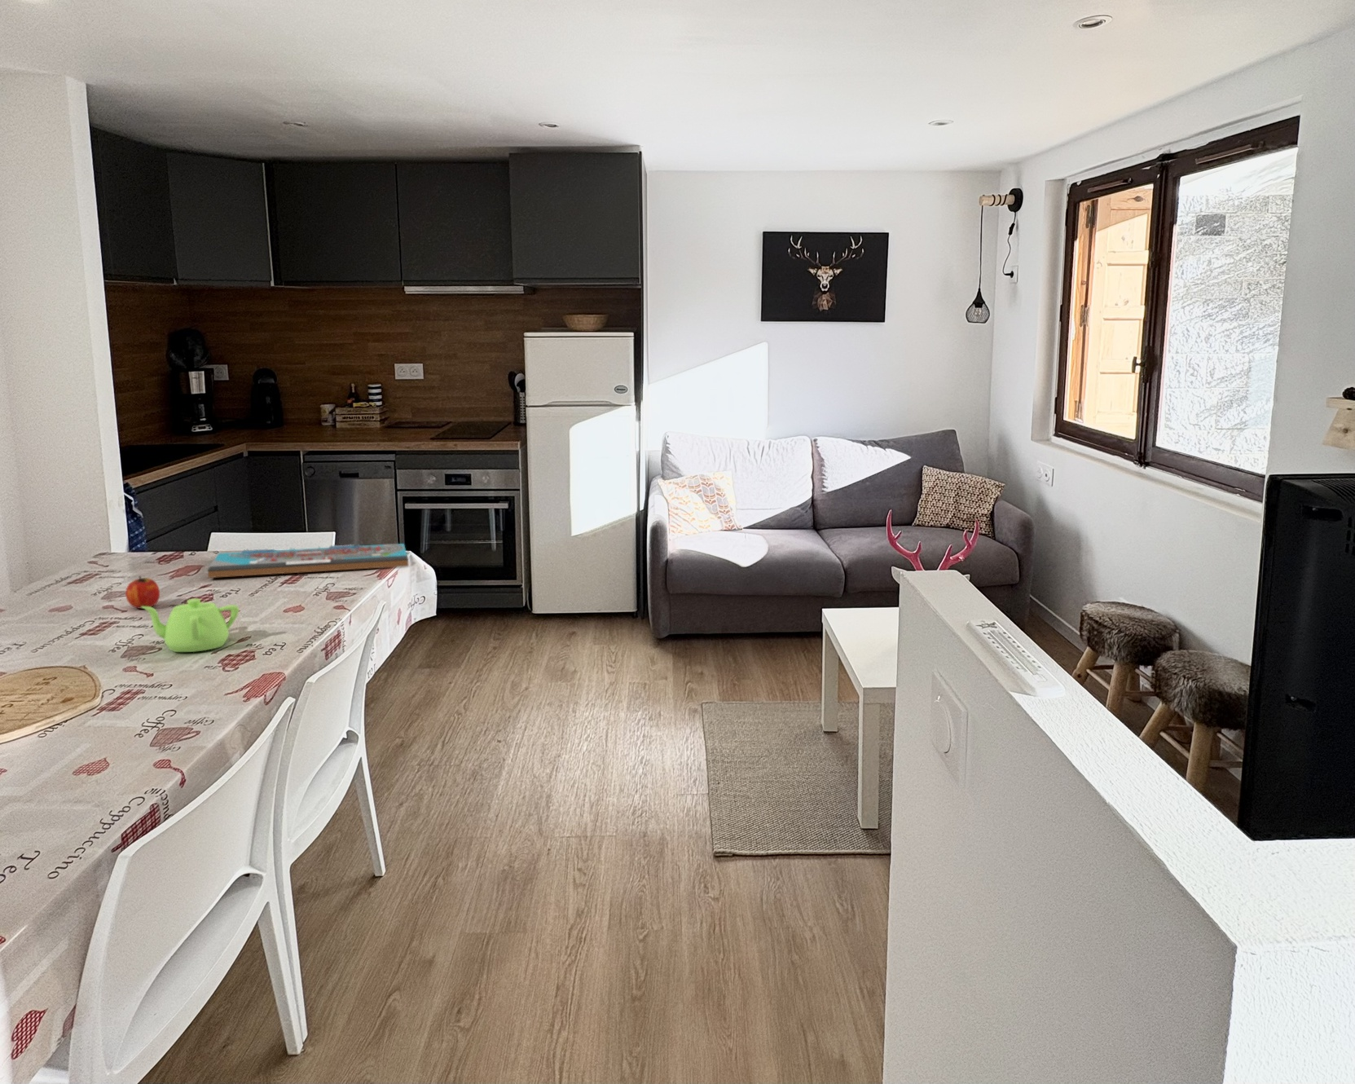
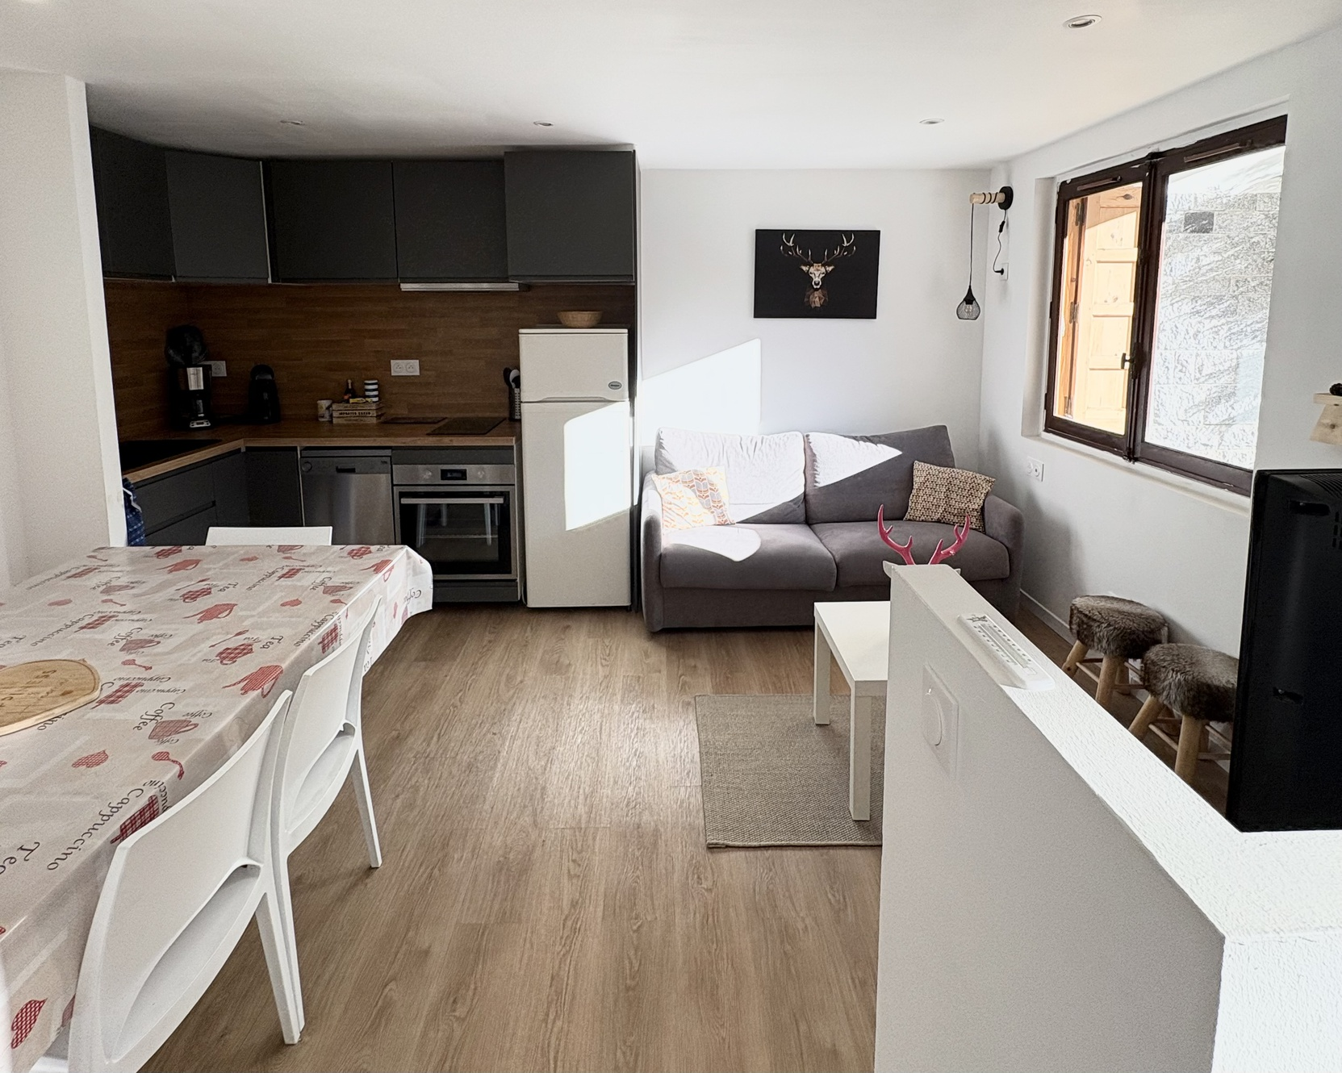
- teapot (191, 623)
- fruit (143, 591)
- board game (311, 556)
